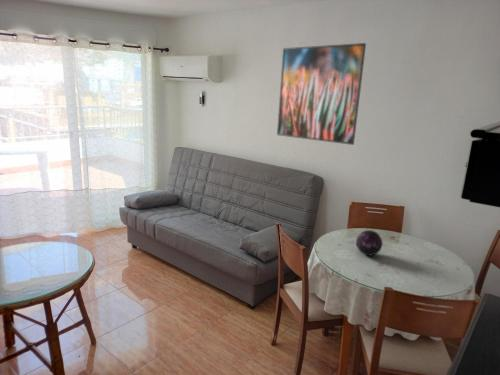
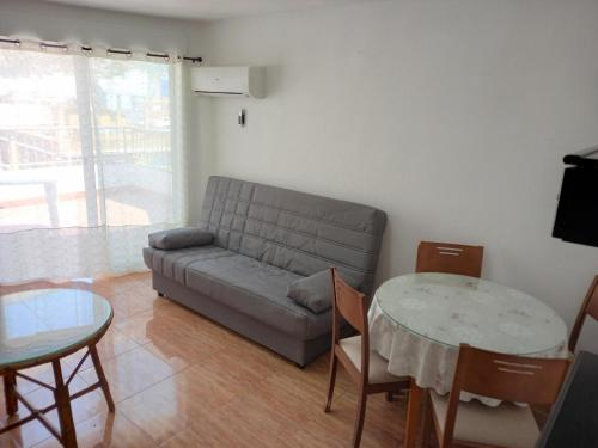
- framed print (316, 94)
- decorative orb (369, 242)
